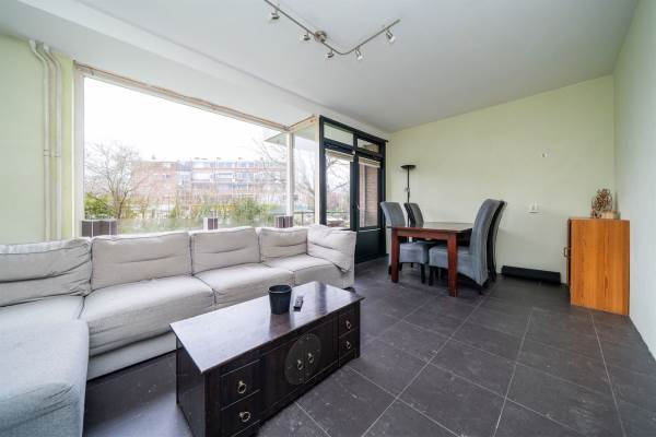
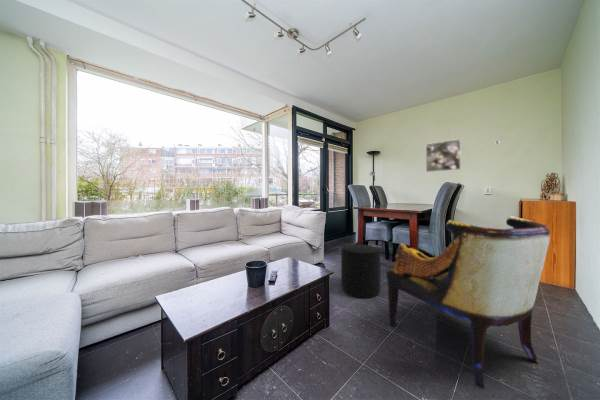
+ stool (360, 268)
+ armchair (461, 278)
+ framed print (442, 156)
